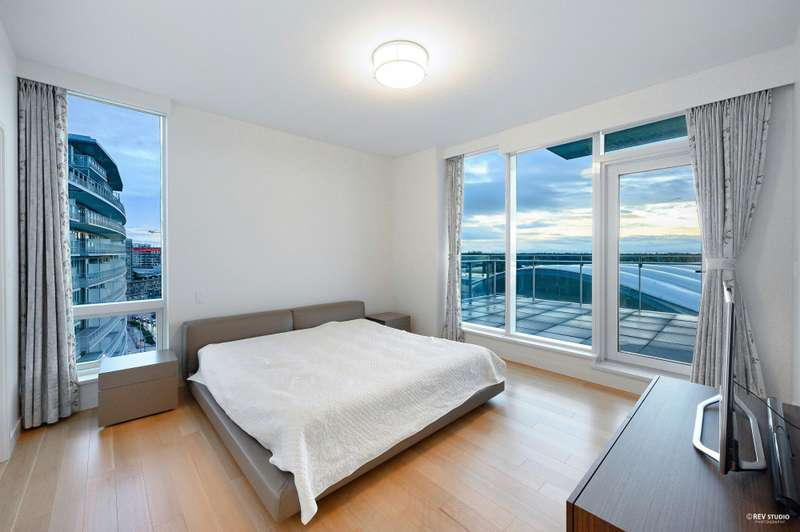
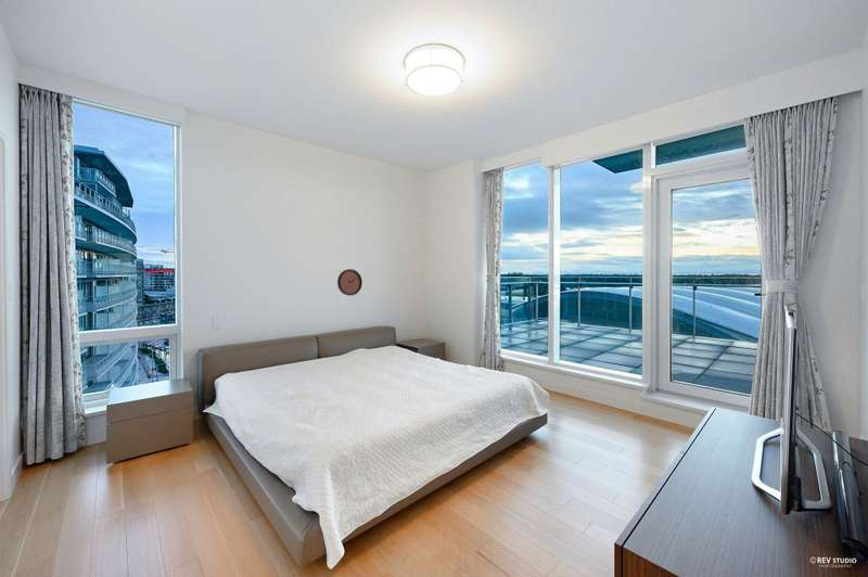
+ clock (349, 282)
